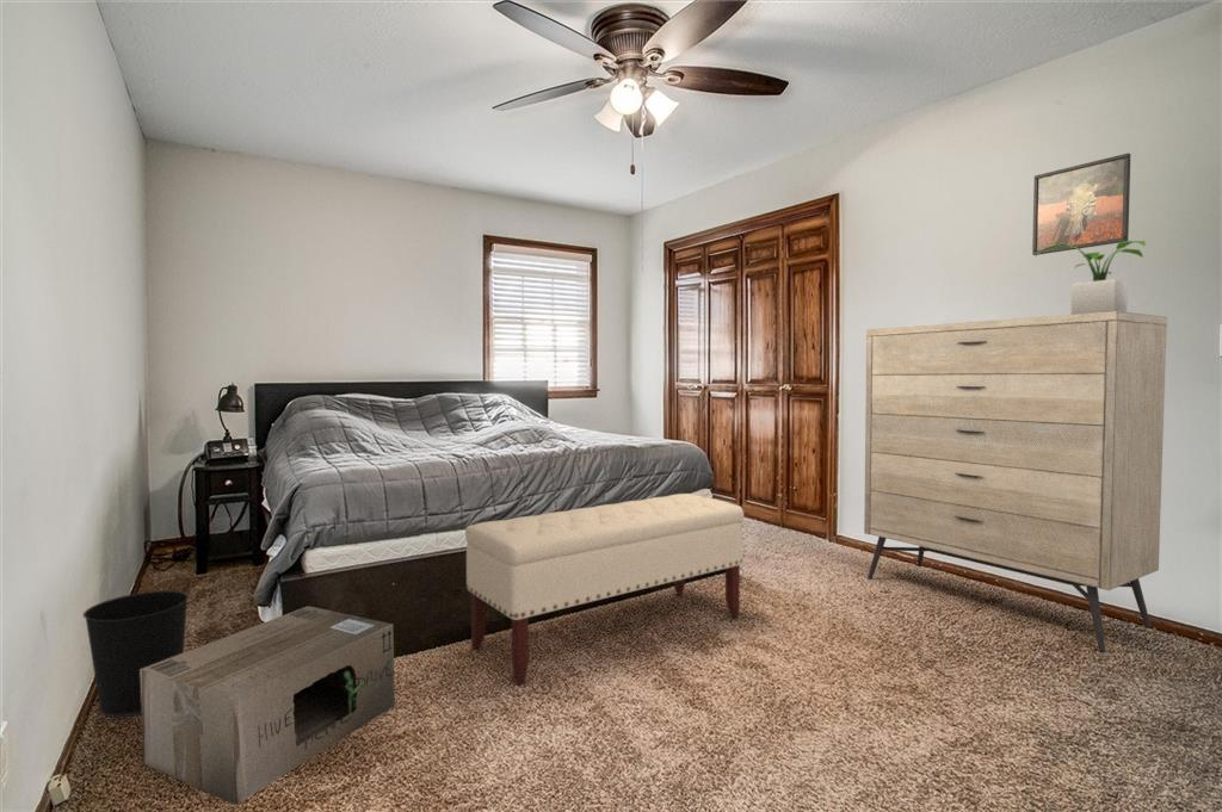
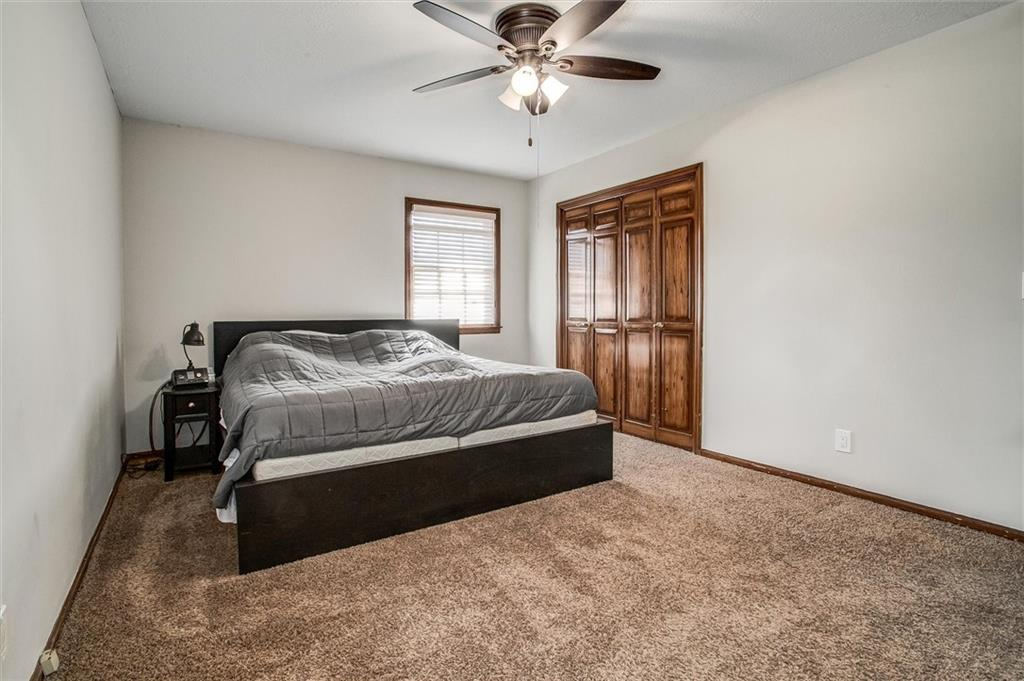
- bench (612, 571)
- dresser (996, 463)
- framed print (1079, 206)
- potted plant (1093, 278)
- cardboard box (279, 689)
- wastebasket (140, 652)
